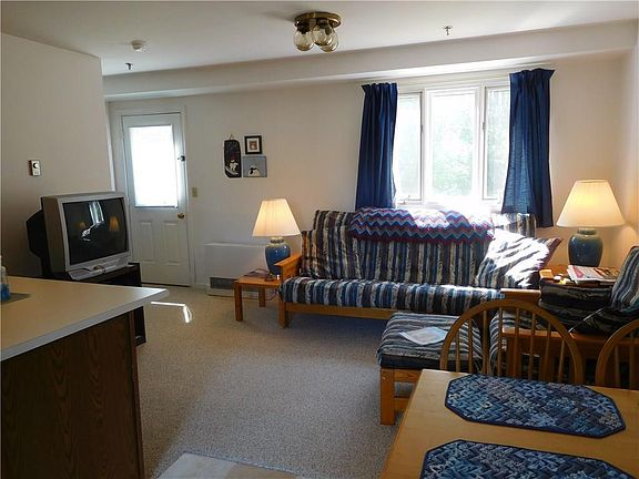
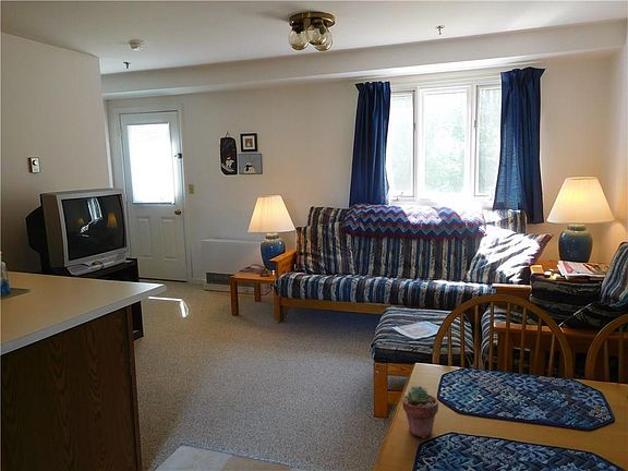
+ potted succulent (420, 409)
